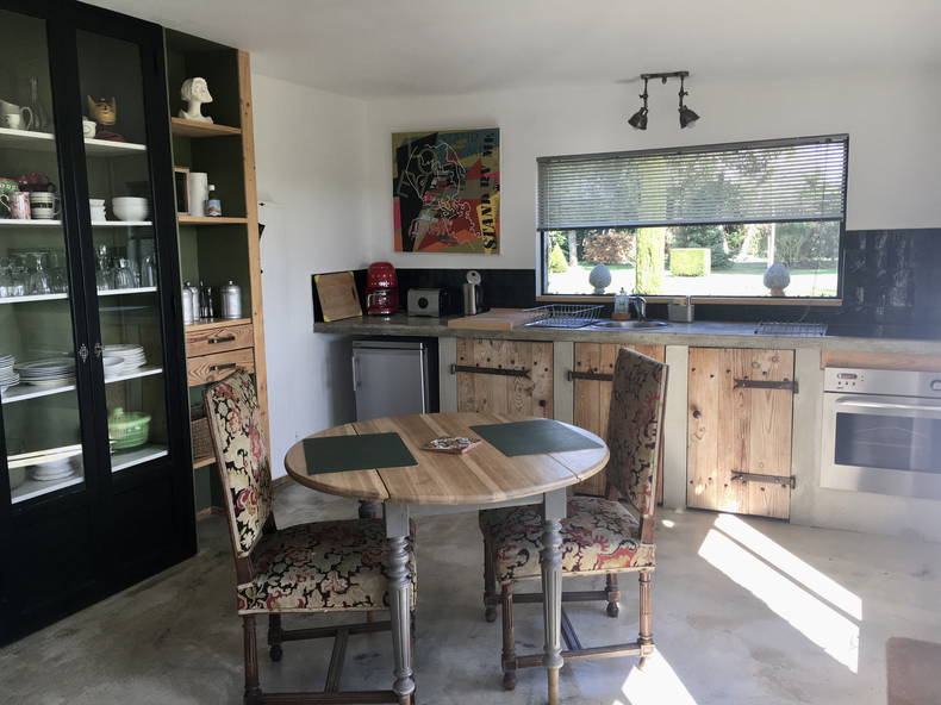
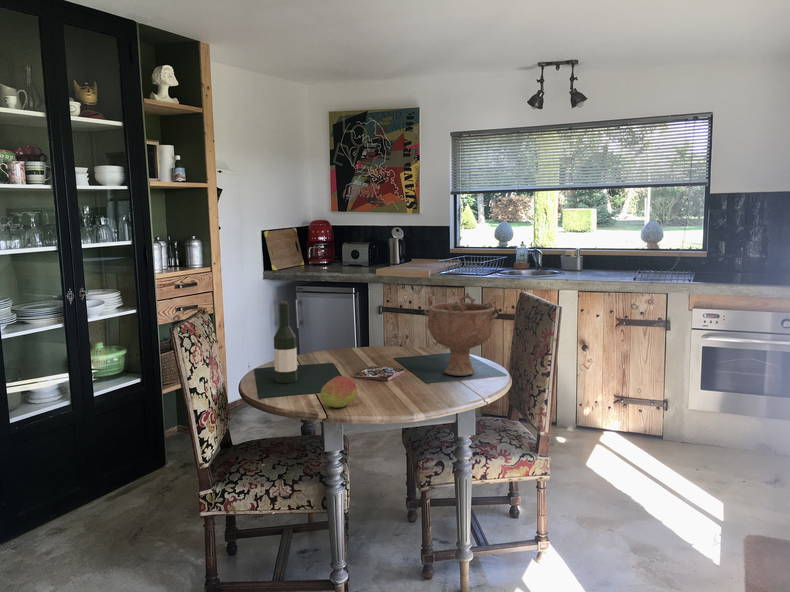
+ fruit (339, 392)
+ decorative bowl (460, 334)
+ wine bottle (285, 341)
